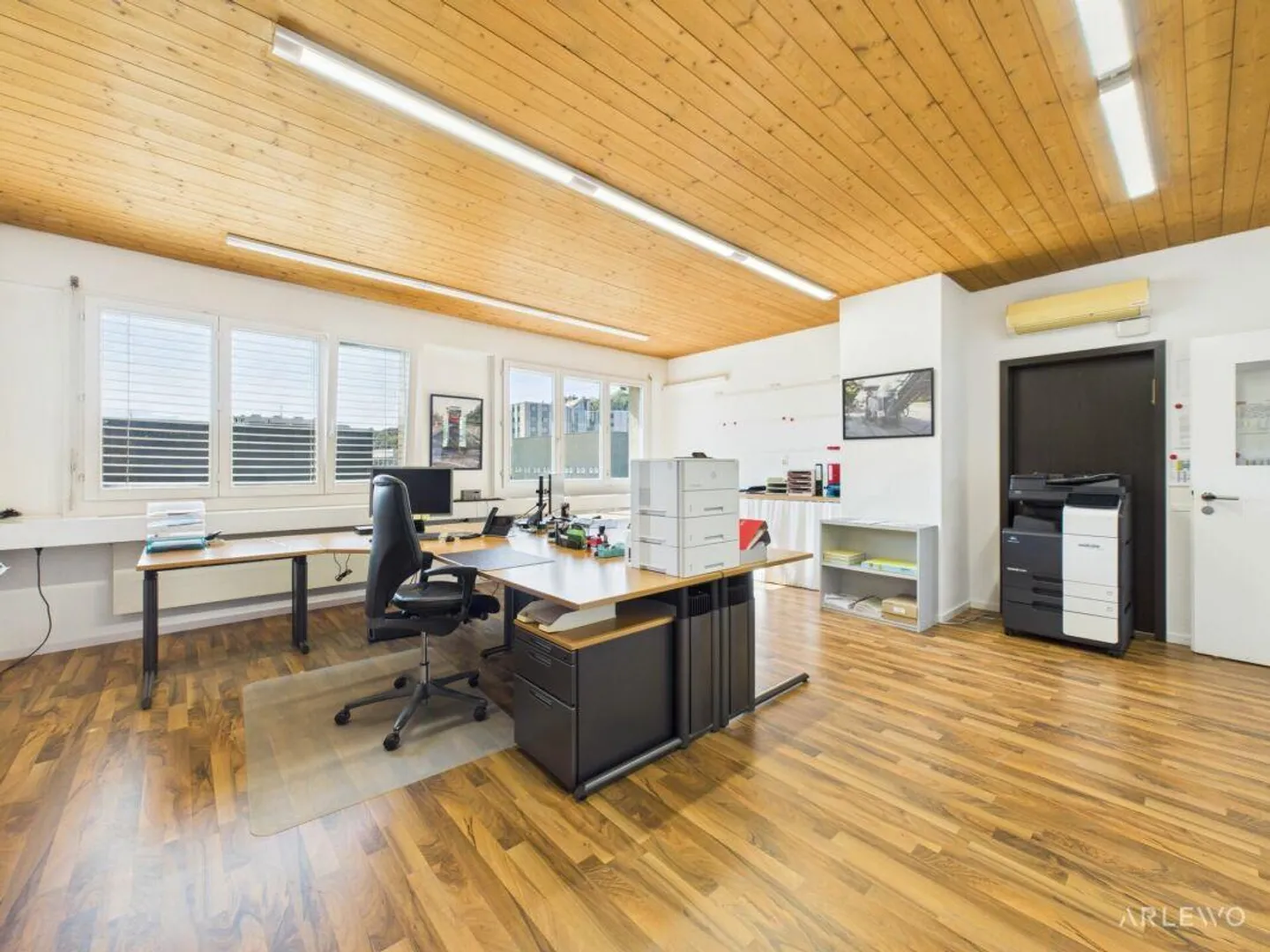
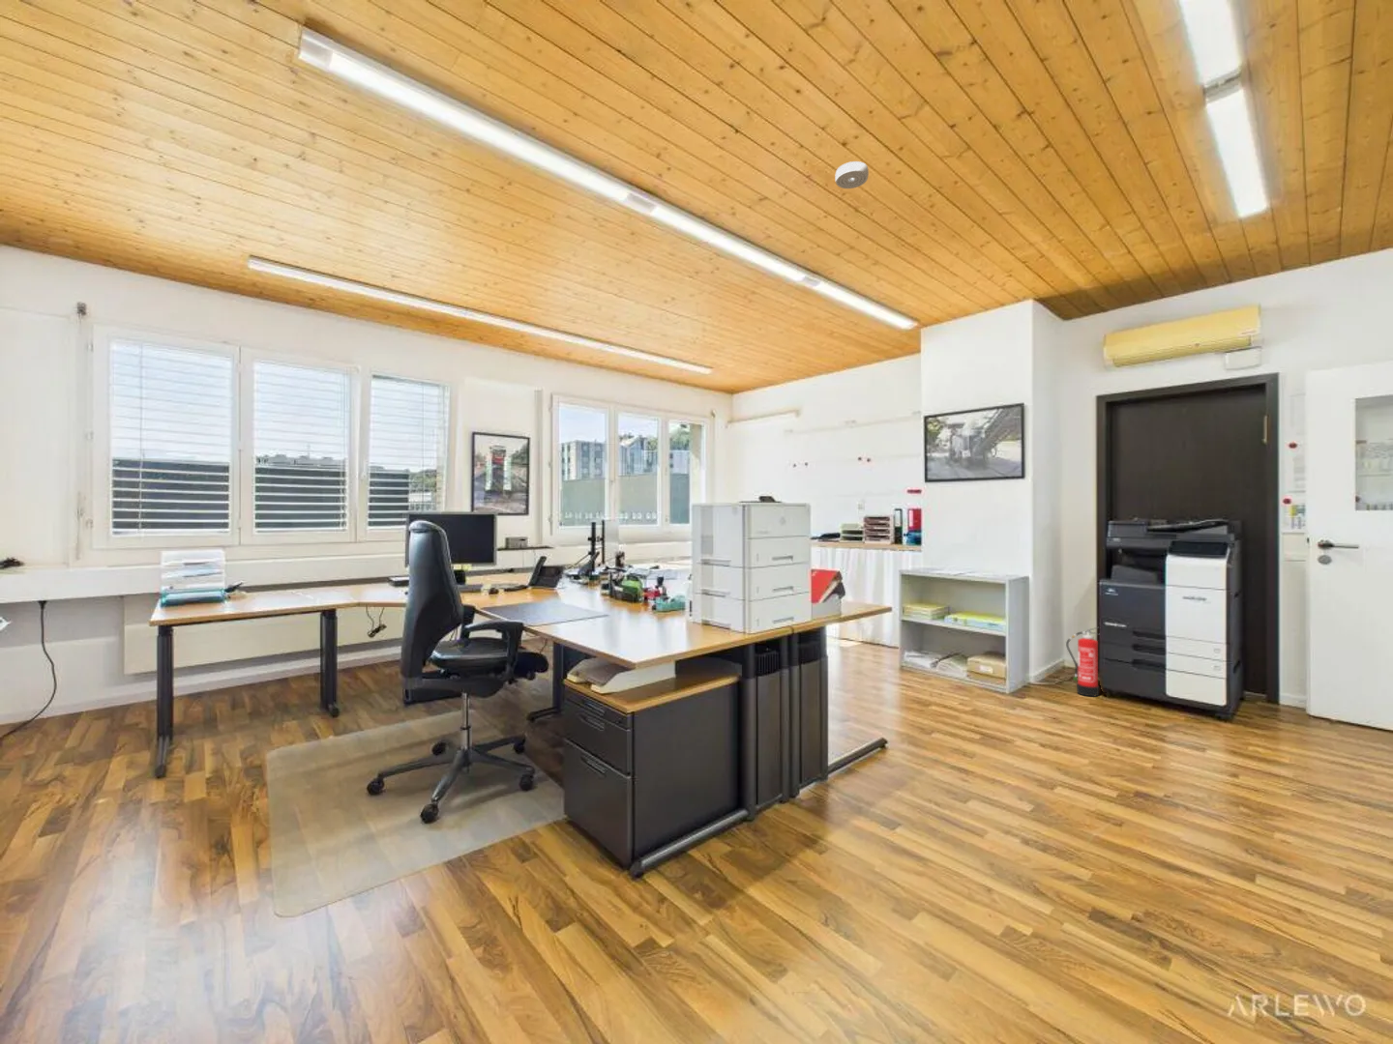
+ fire extinguisher (1084, 658)
+ smoke detector (851, 175)
